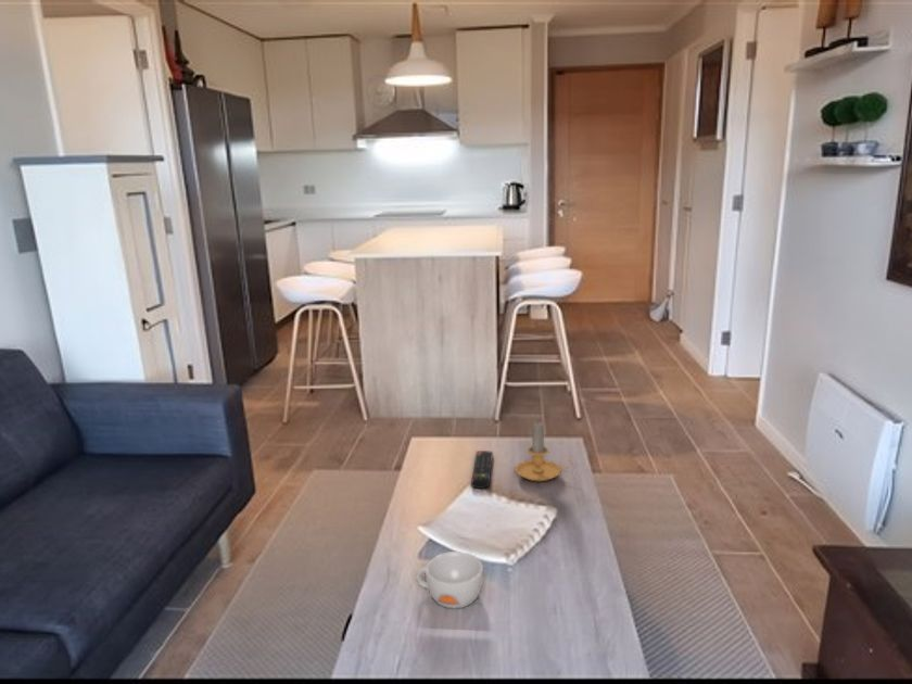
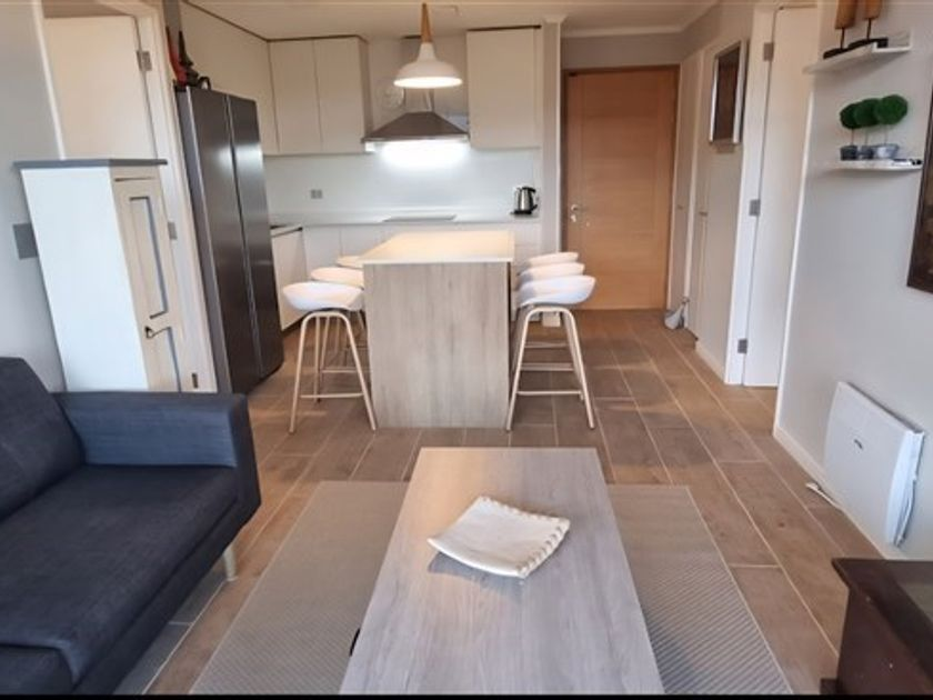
- remote control (482, 468)
- bowl (448, 581)
- candle (543, 448)
